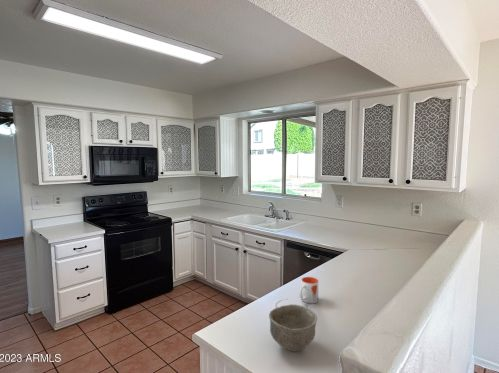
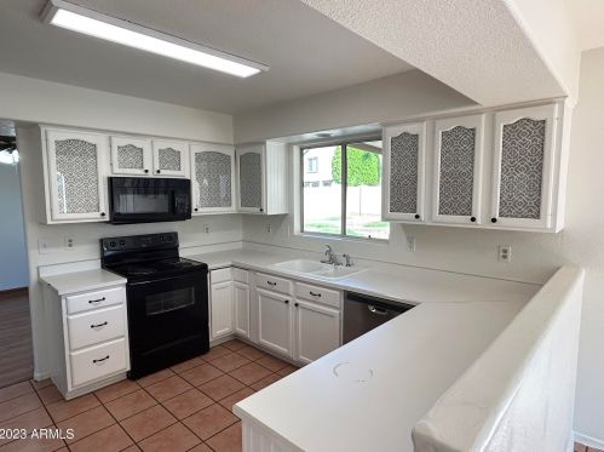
- bowl (292, 331)
- mug (307, 290)
